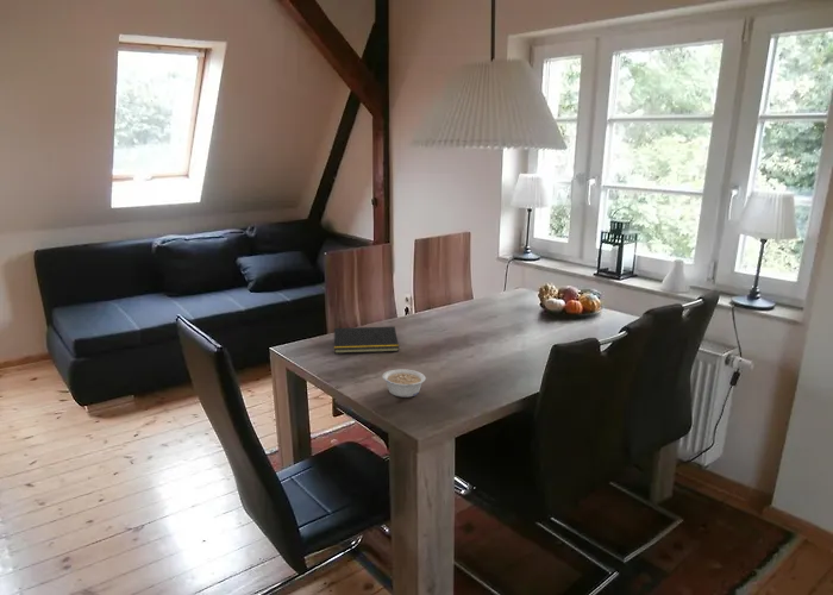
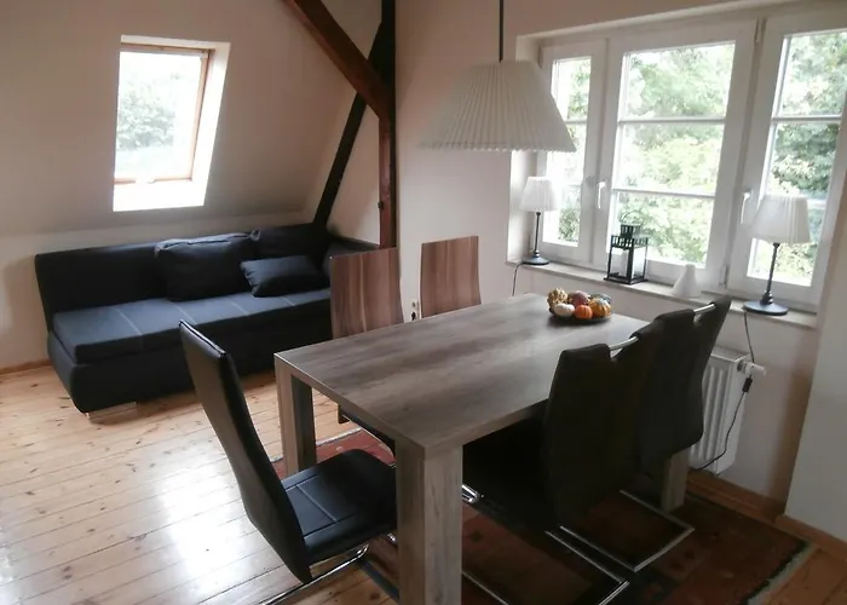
- notepad (365, 339)
- legume (405, 382)
